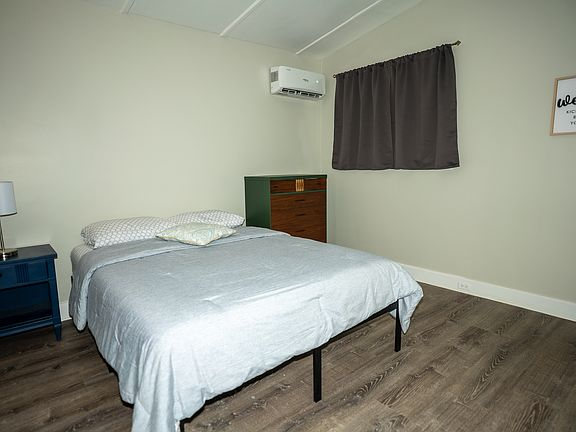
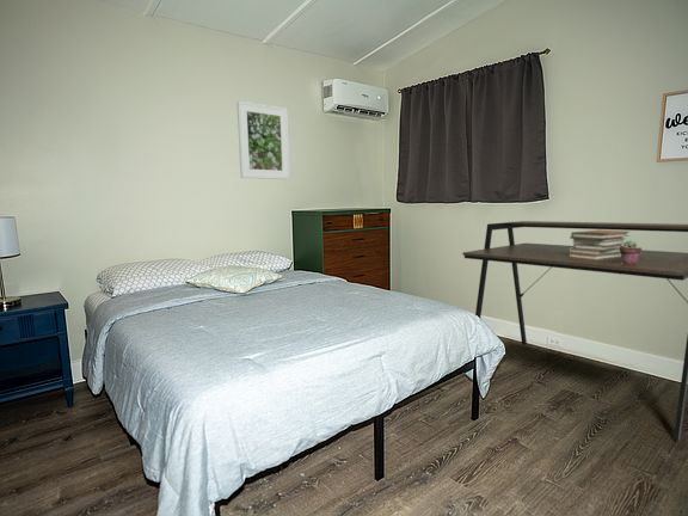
+ book stack (598, 244)
+ desk (586, 270)
+ potted succulent (629, 251)
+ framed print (264, 141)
